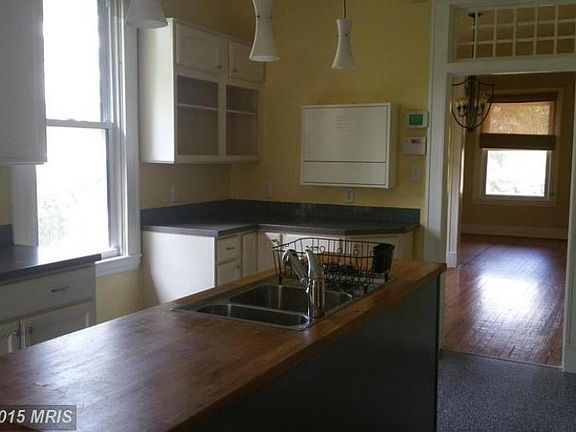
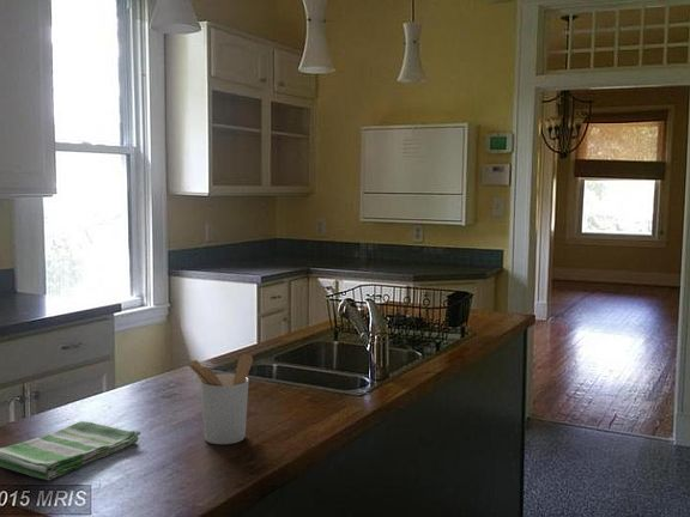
+ utensil holder (217, 397)
+ dish towel (65, 445)
